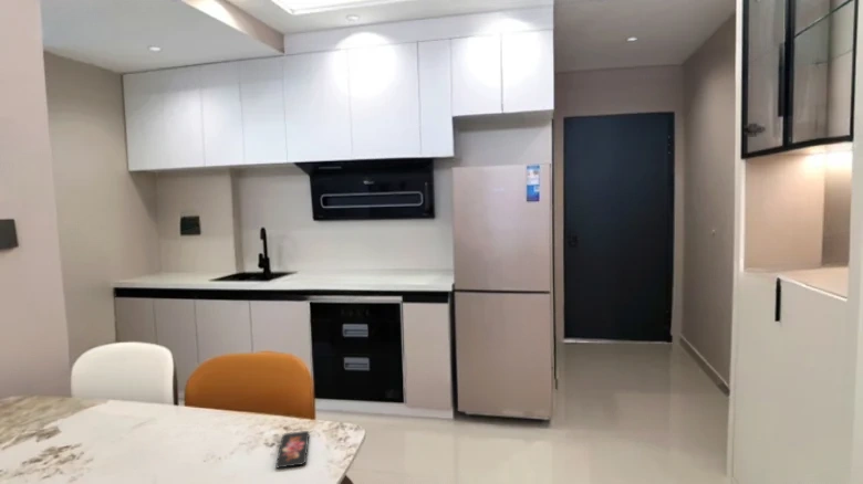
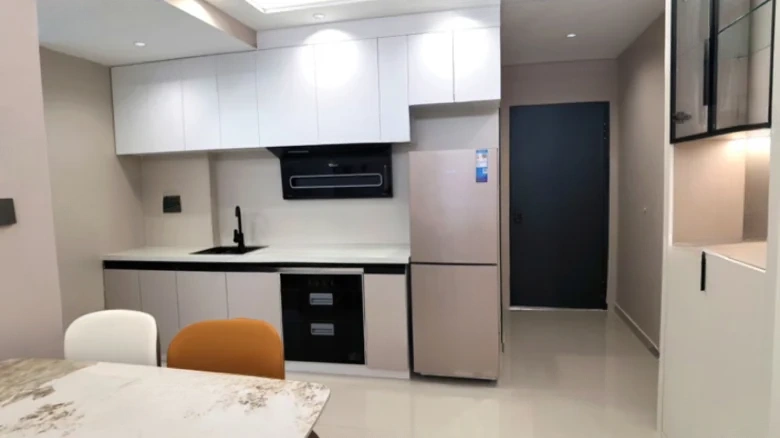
- smartphone (293, 448)
